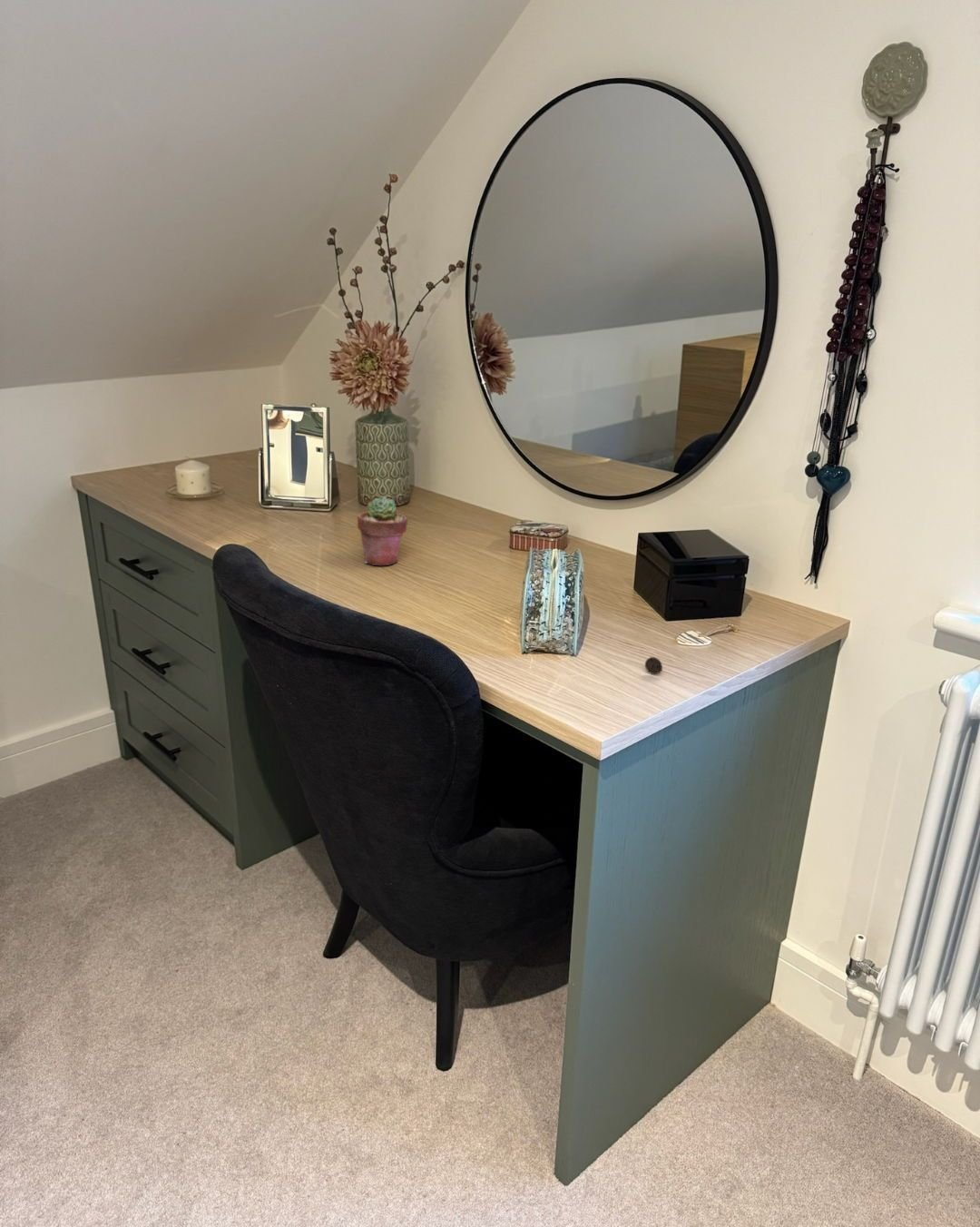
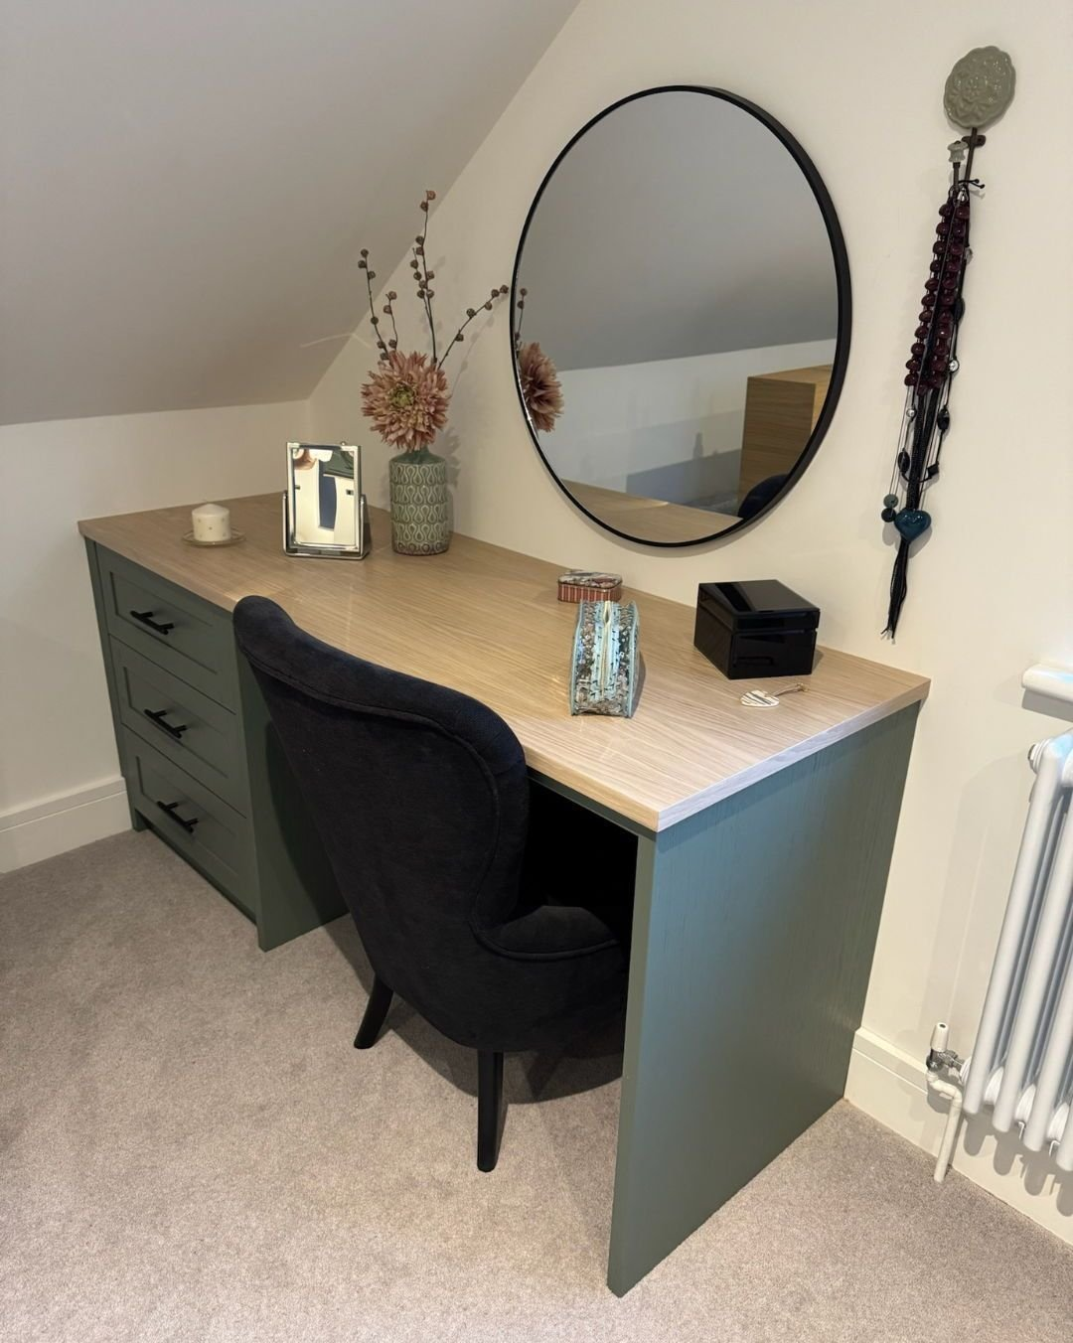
- coin (653, 665)
- potted succulent (382, 529)
